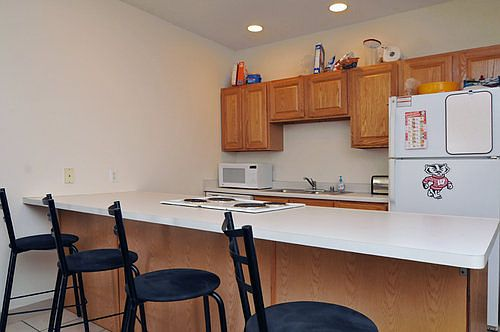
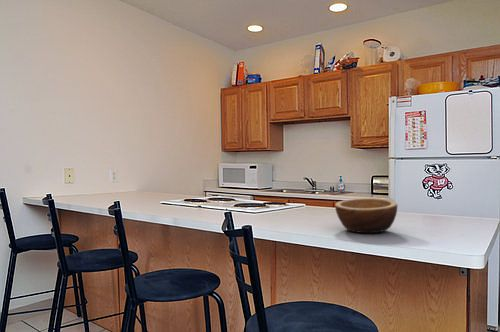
+ bowl (365, 215)
